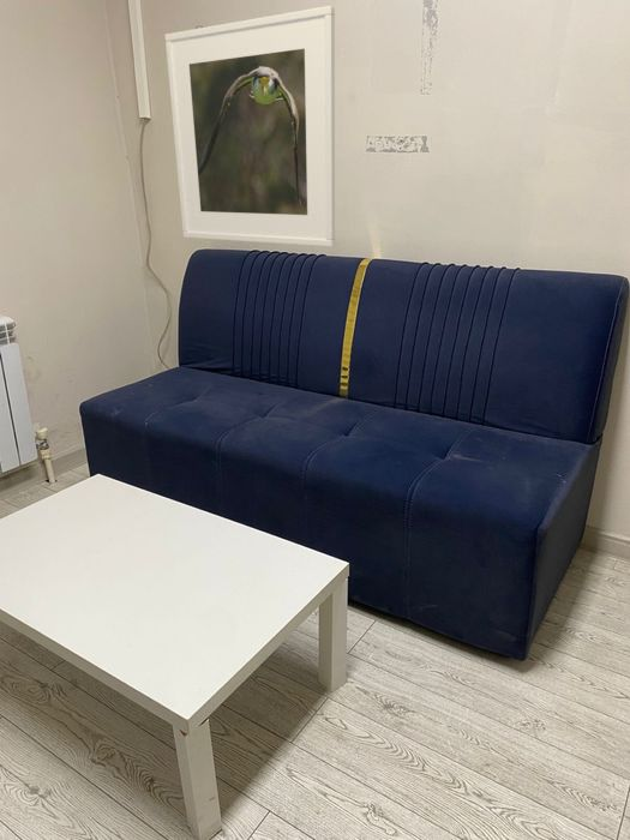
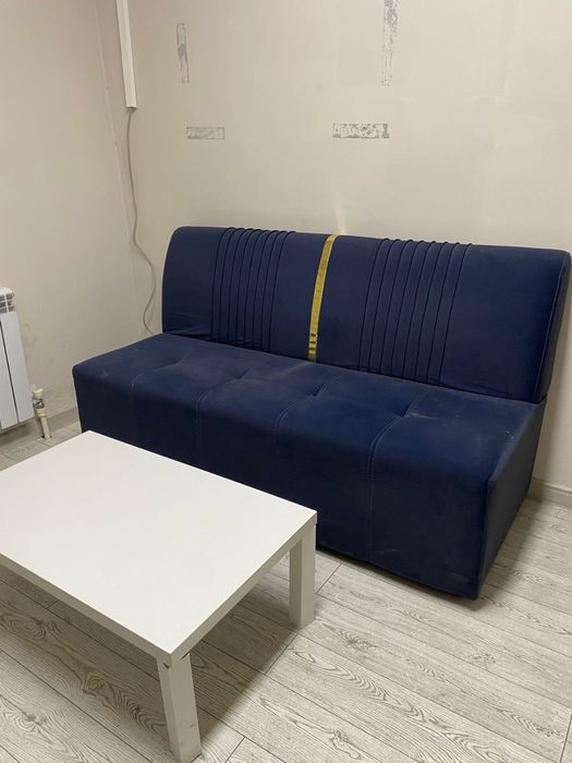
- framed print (247, 138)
